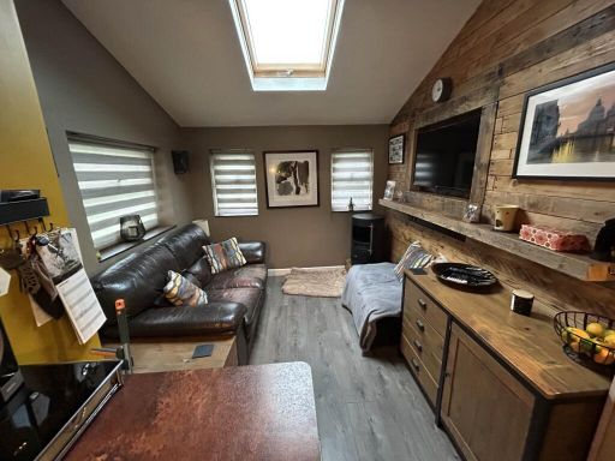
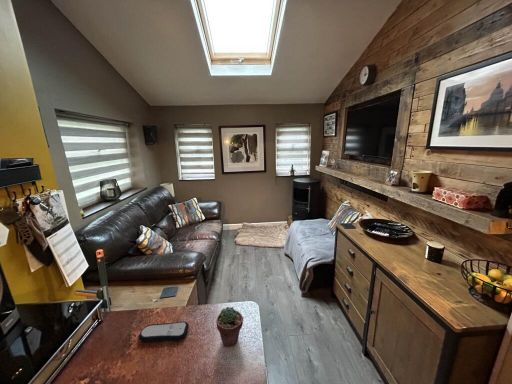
+ remote control (164, 331)
+ potted succulent (229, 324)
